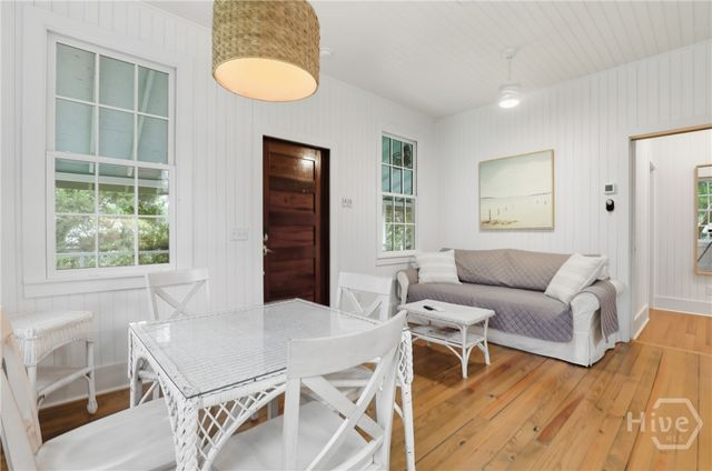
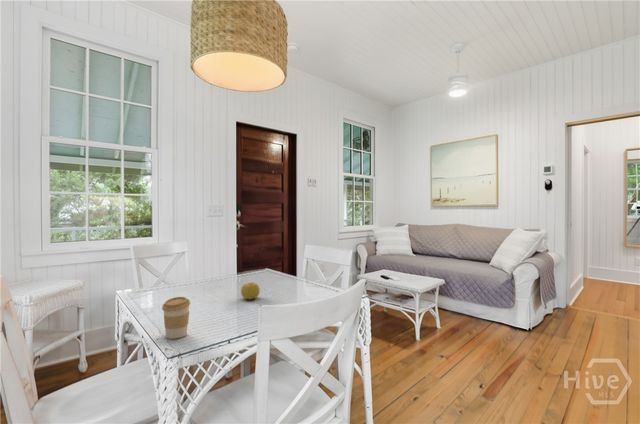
+ fruit (250, 290)
+ coffee cup (176, 317)
